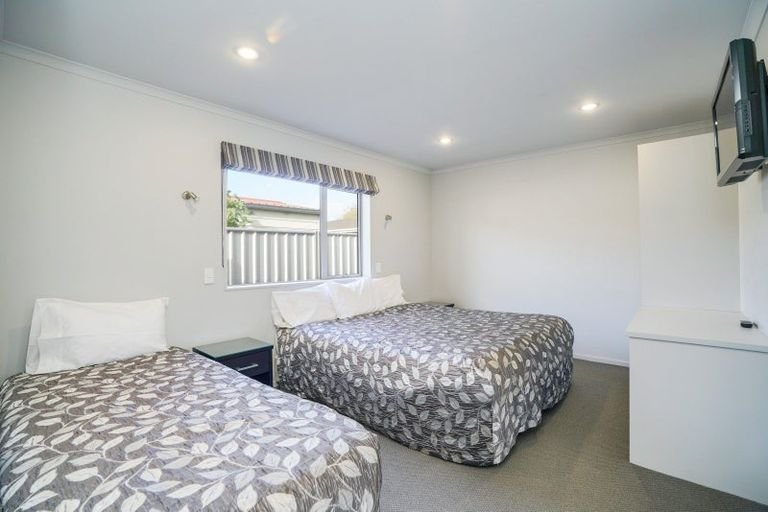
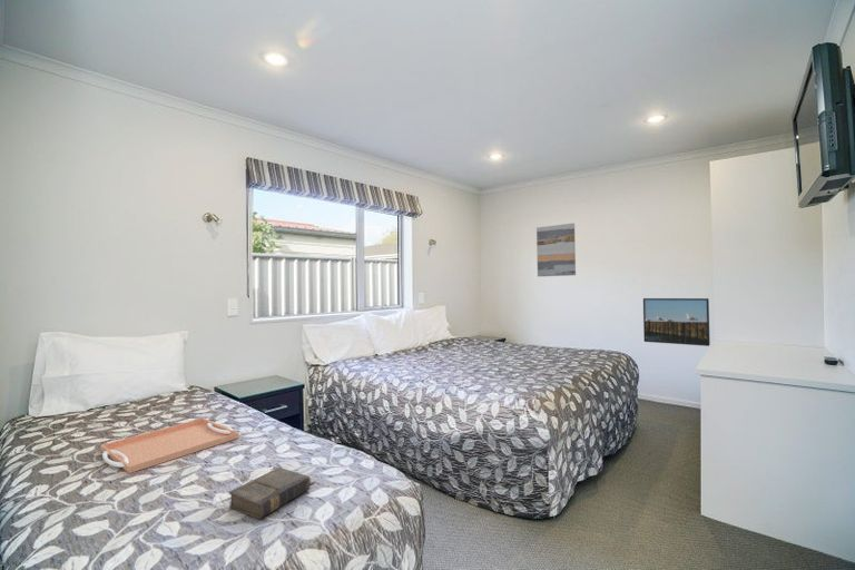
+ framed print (675, 321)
+ book (277, 487)
+ serving tray (171, 441)
+ wall art (556, 250)
